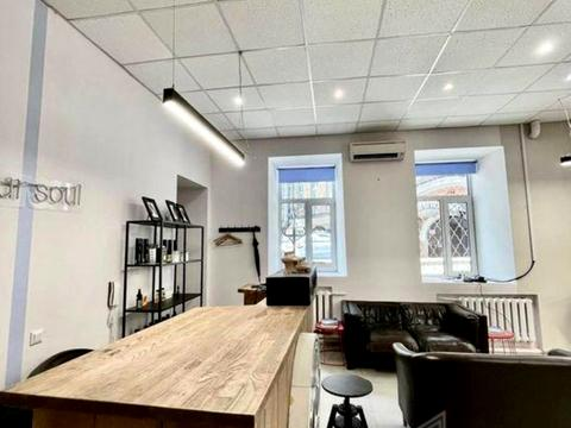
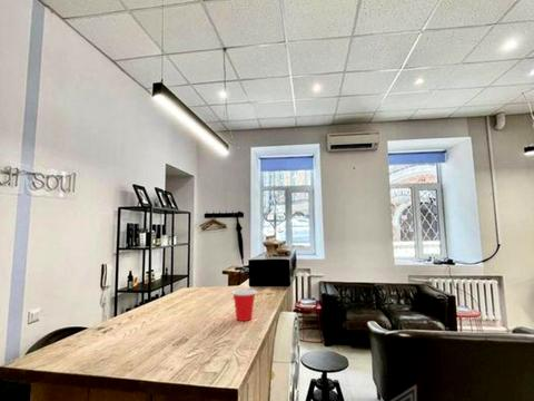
+ cup (244, 304)
